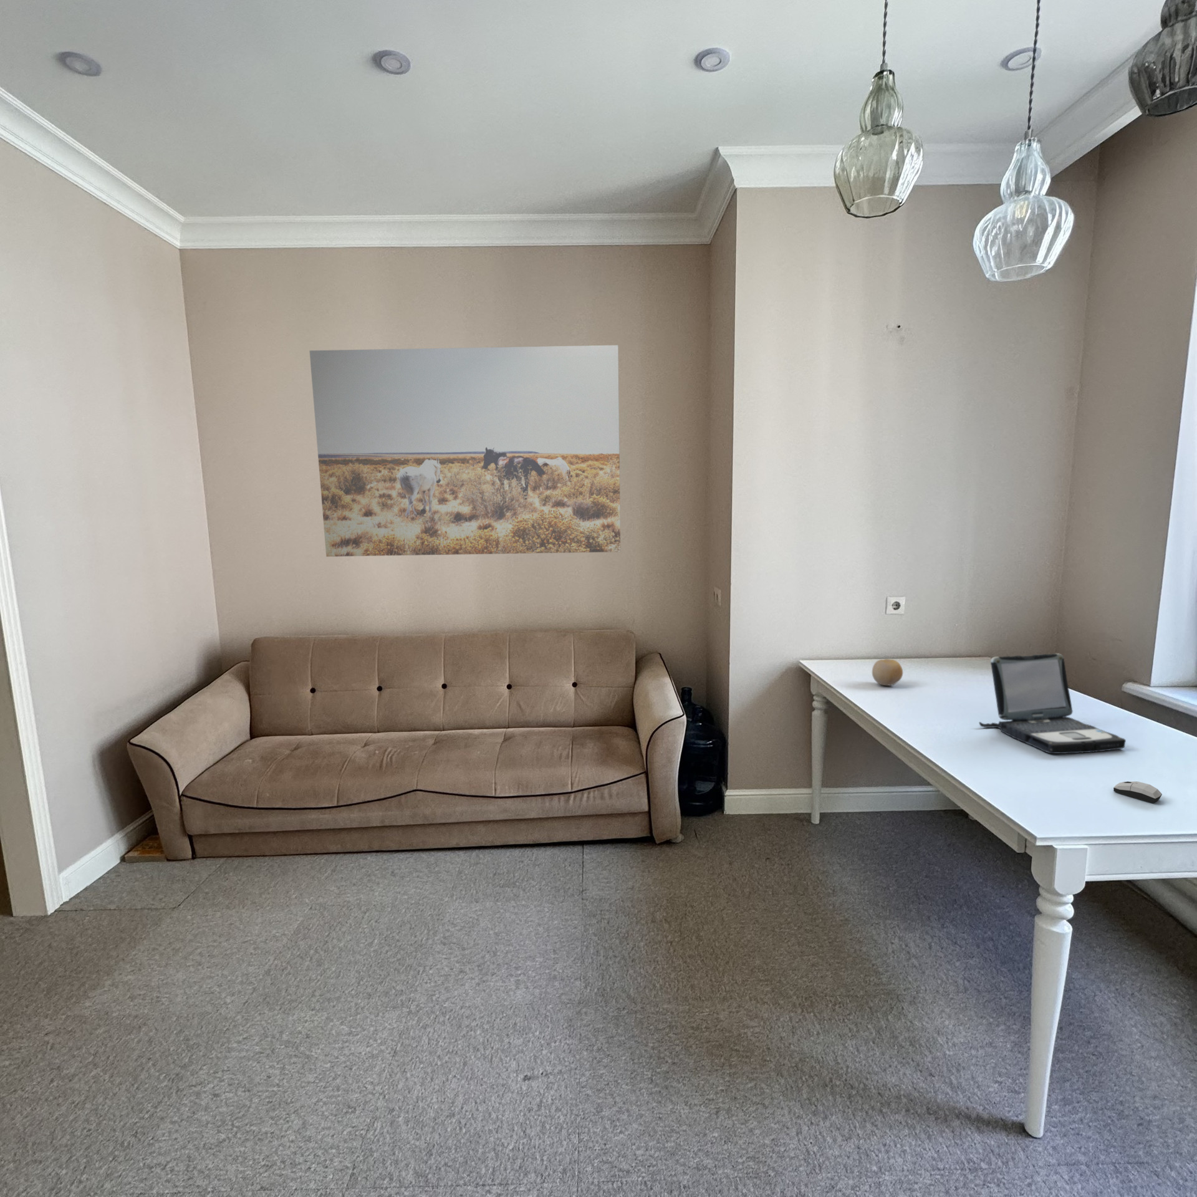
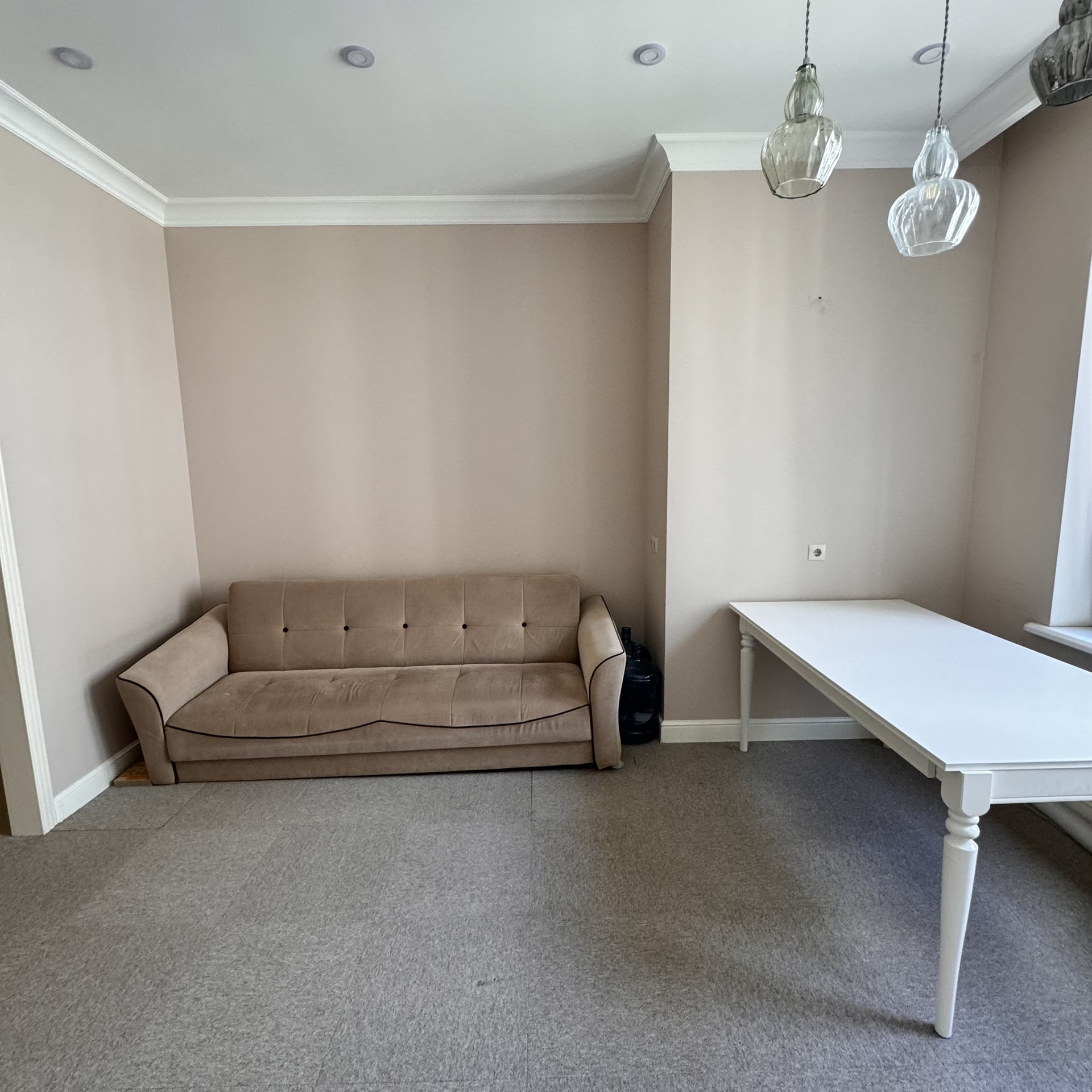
- laptop (1051, 700)
- wall art (469, 454)
- fruit (887, 672)
- computer mouse (1137, 788)
